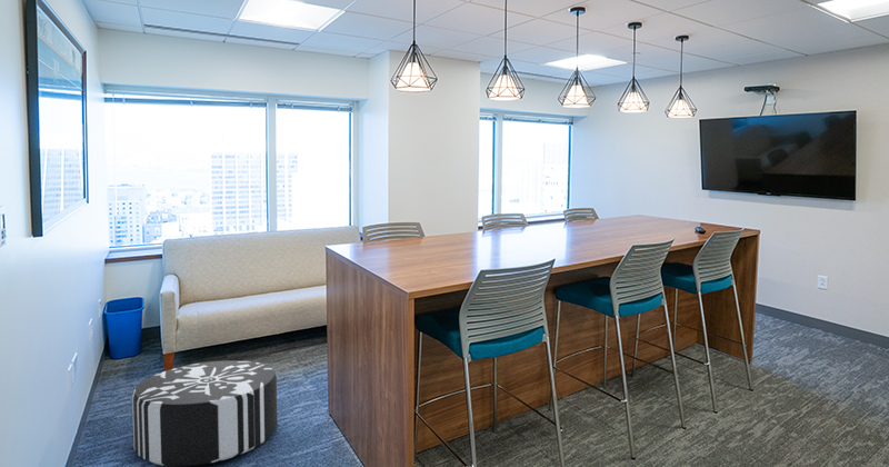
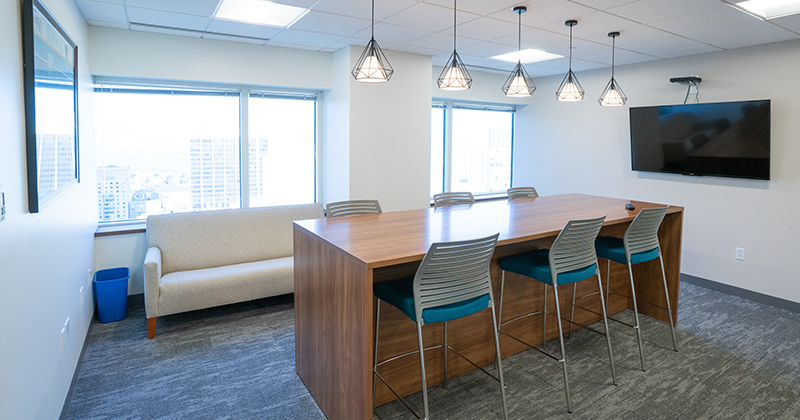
- pouf (208, 407)
